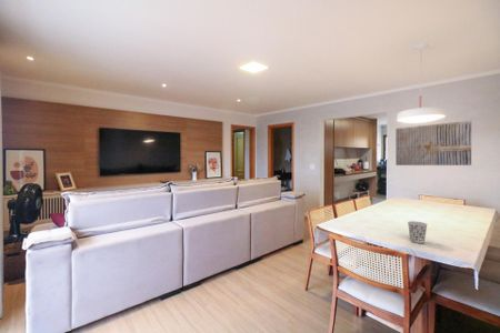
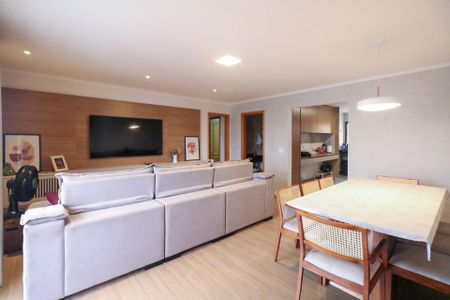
- cup (417, 232)
- wall art (430, 144)
